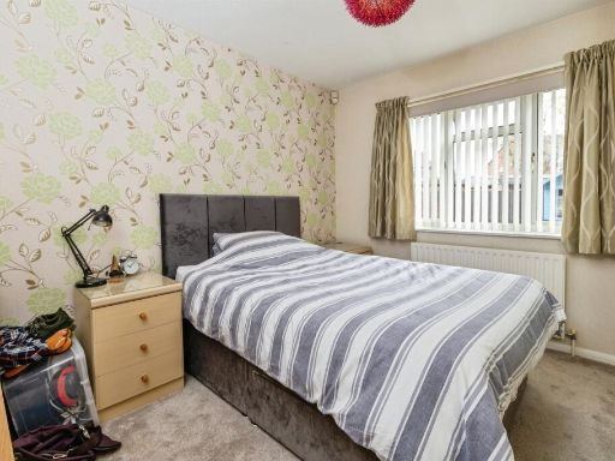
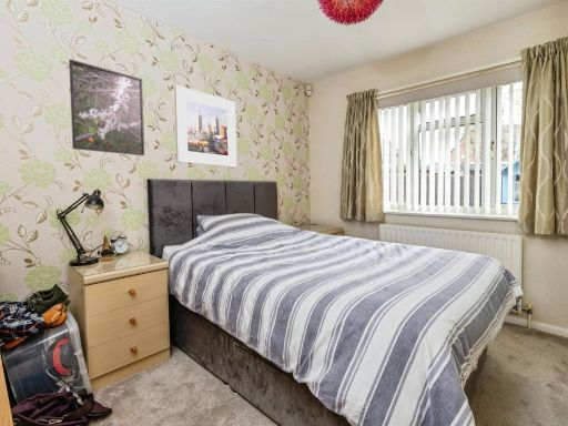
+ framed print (207, 129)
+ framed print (110, 111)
